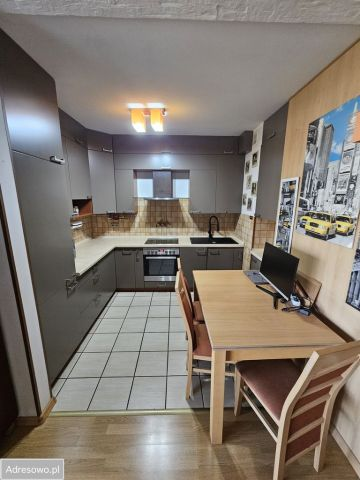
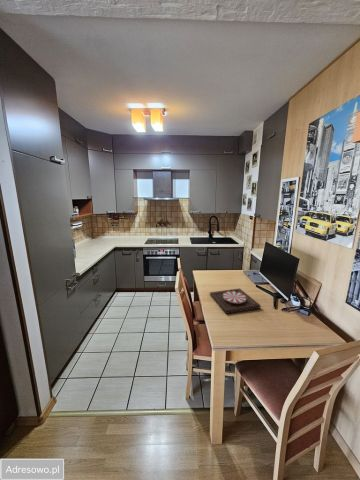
+ plate (233, 298)
